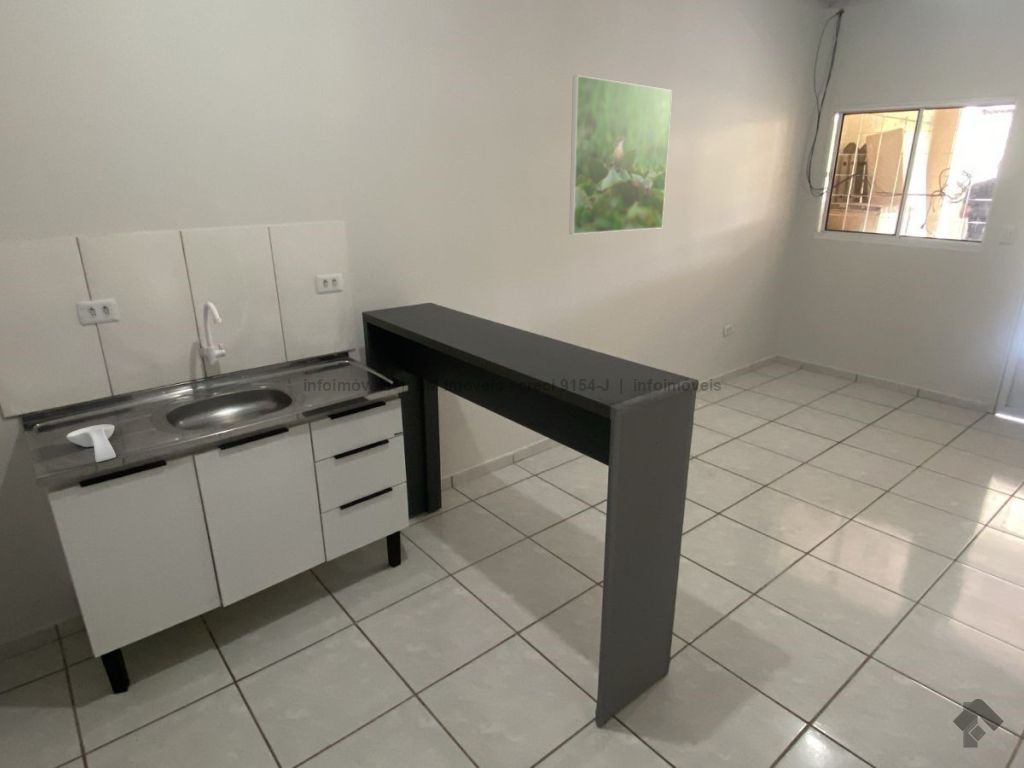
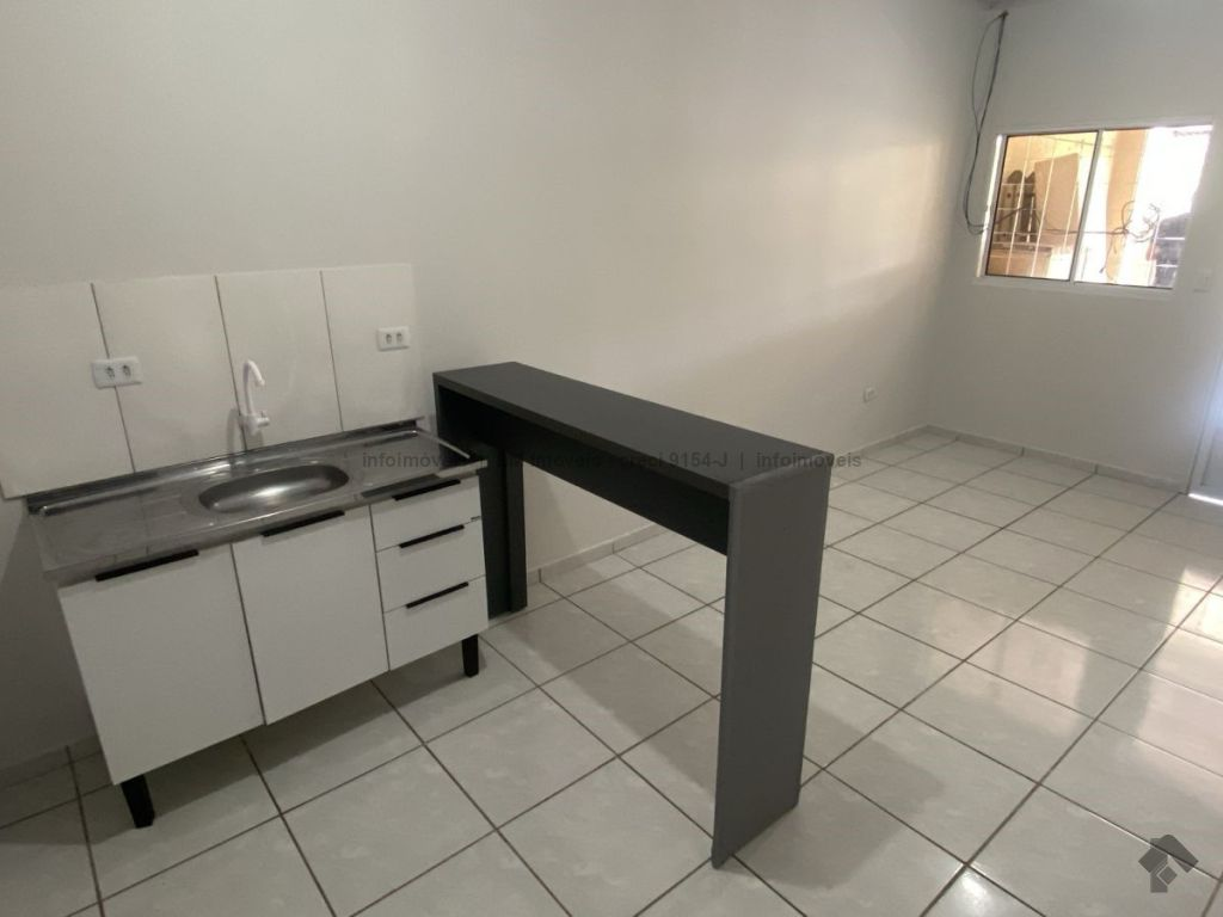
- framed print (622, 159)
- spoon rest (95, 437)
